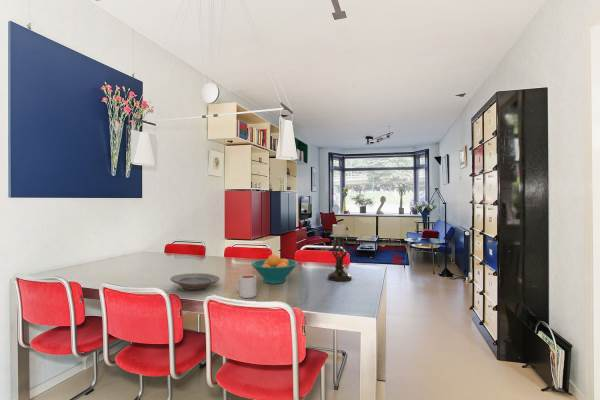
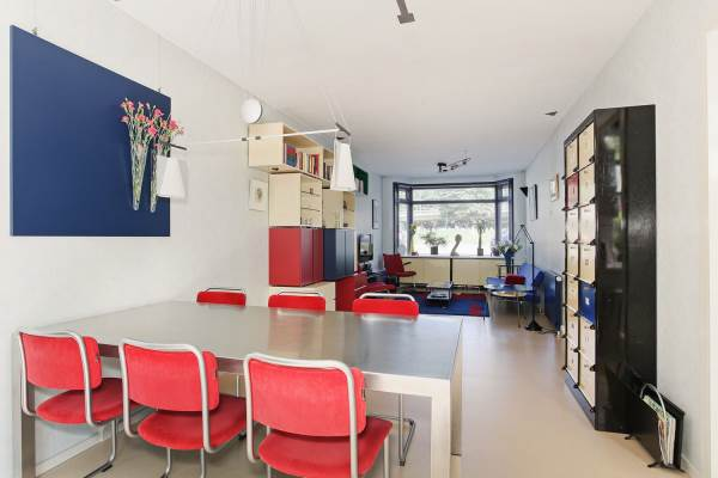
- candle holder (340, 250)
- fruit bowl (274, 267)
- plate (195, 282)
- mug (245, 285)
